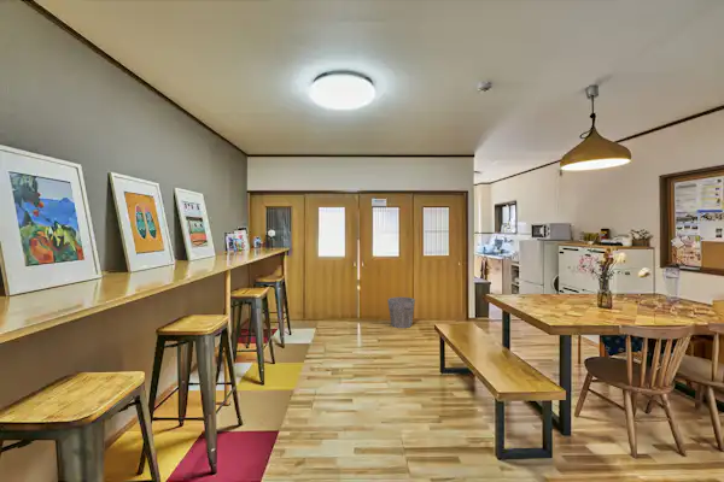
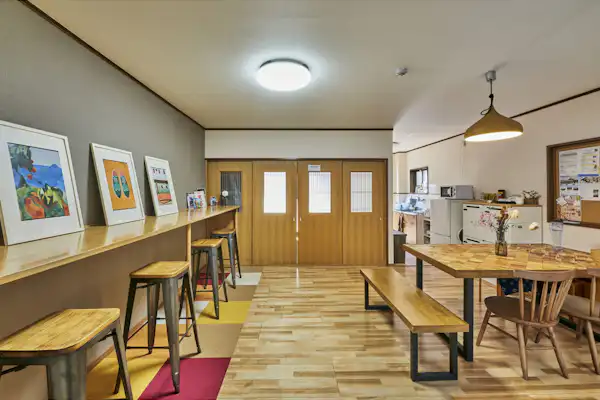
- waste bin (401, 312)
